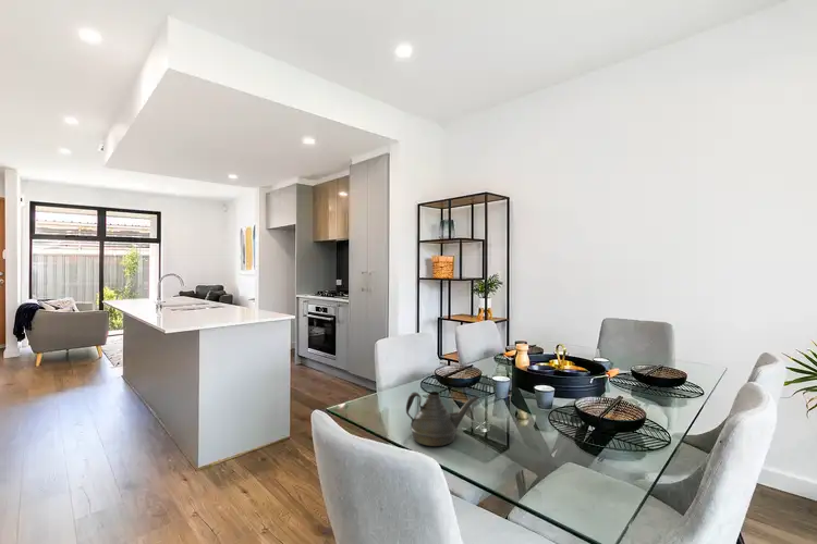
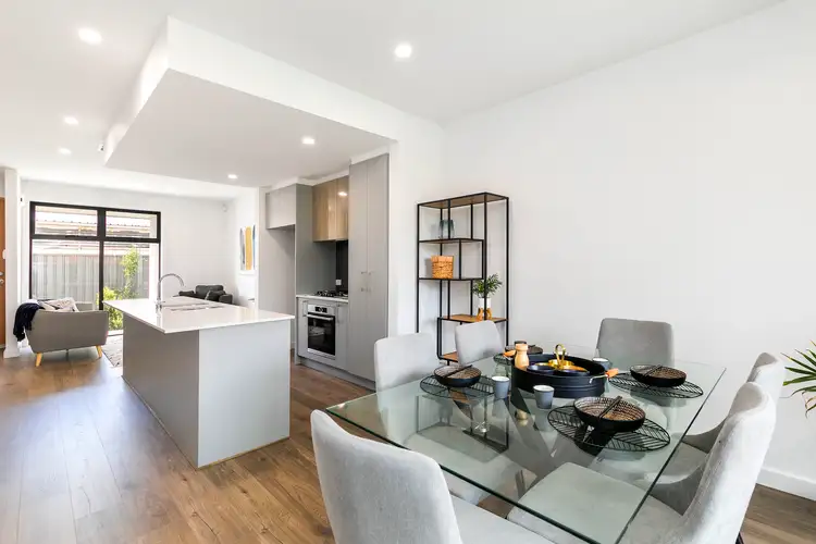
- teapot (442, 415)
